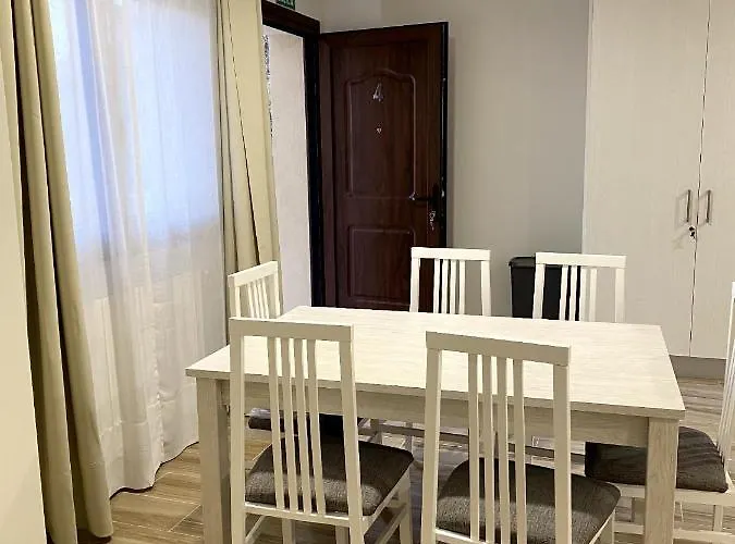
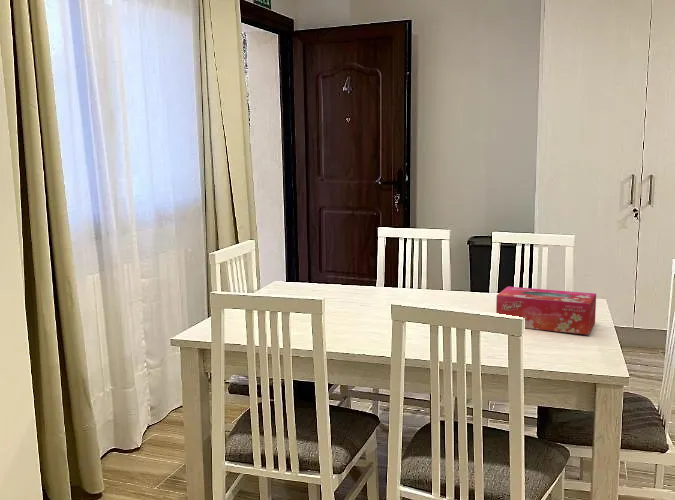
+ tissue box (545, 309)
